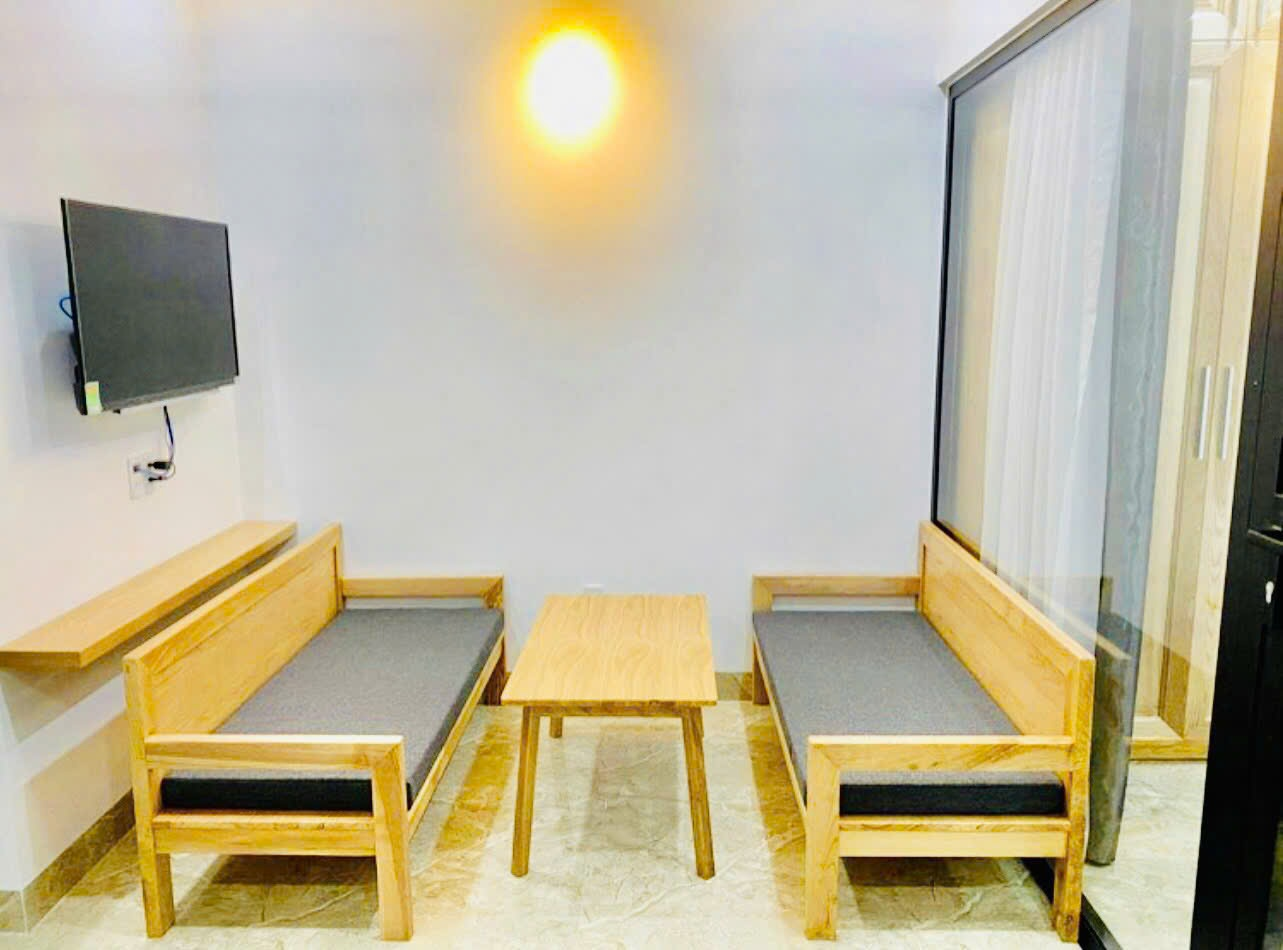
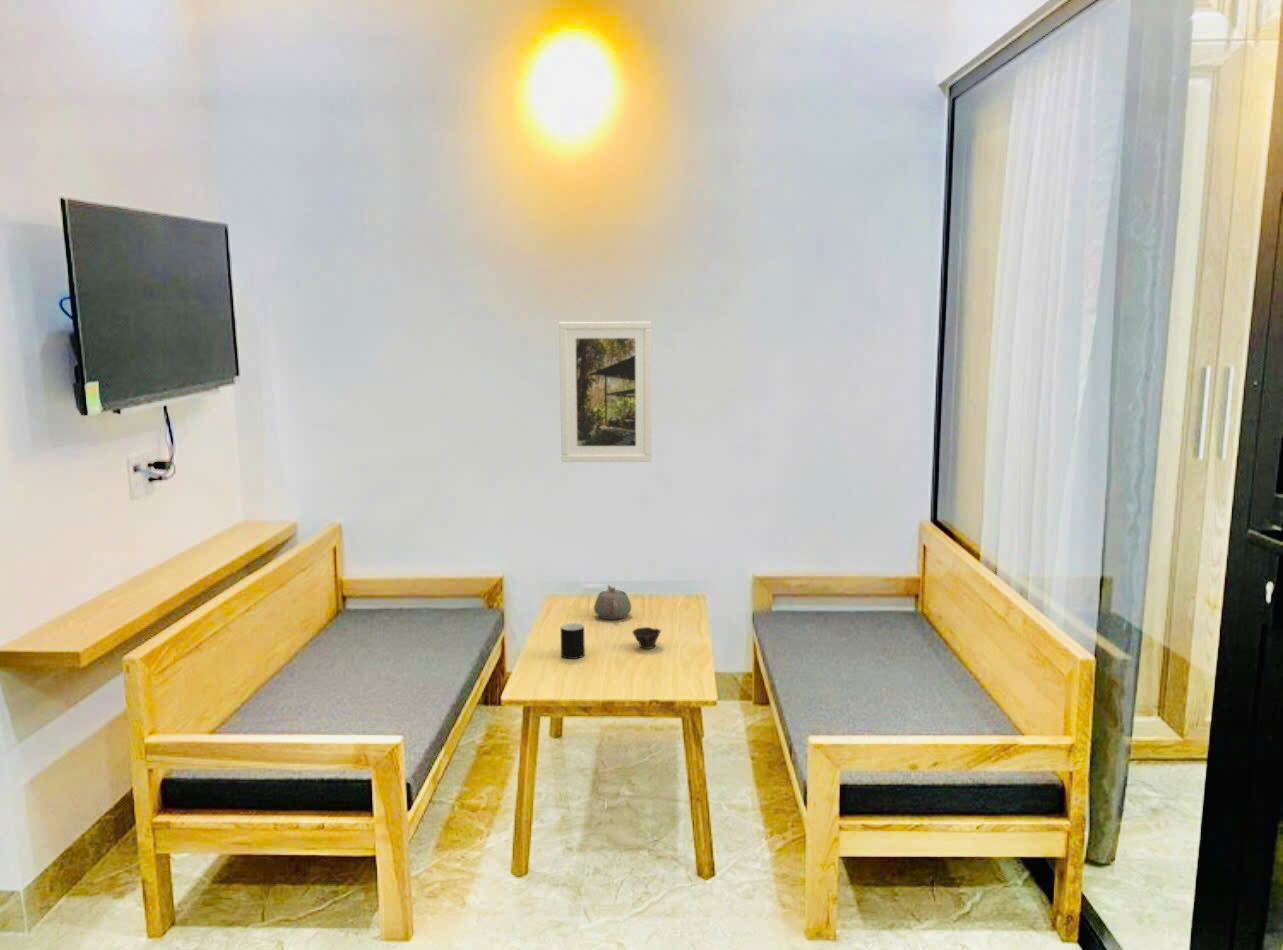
+ cup (573, 639)
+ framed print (606, 392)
+ teapot (612, 601)
+ cup (646, 639)
